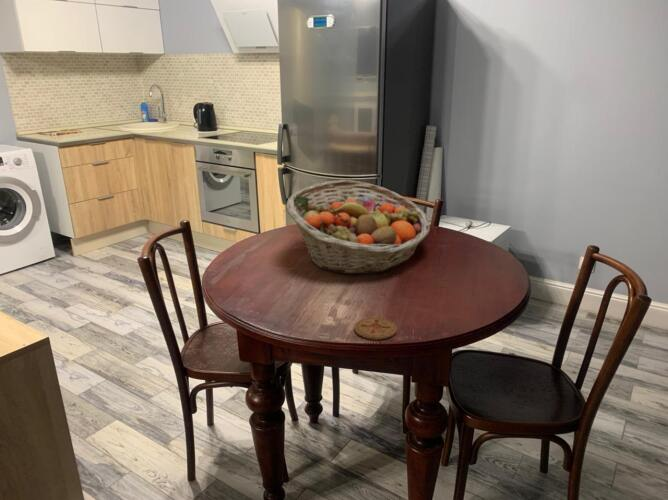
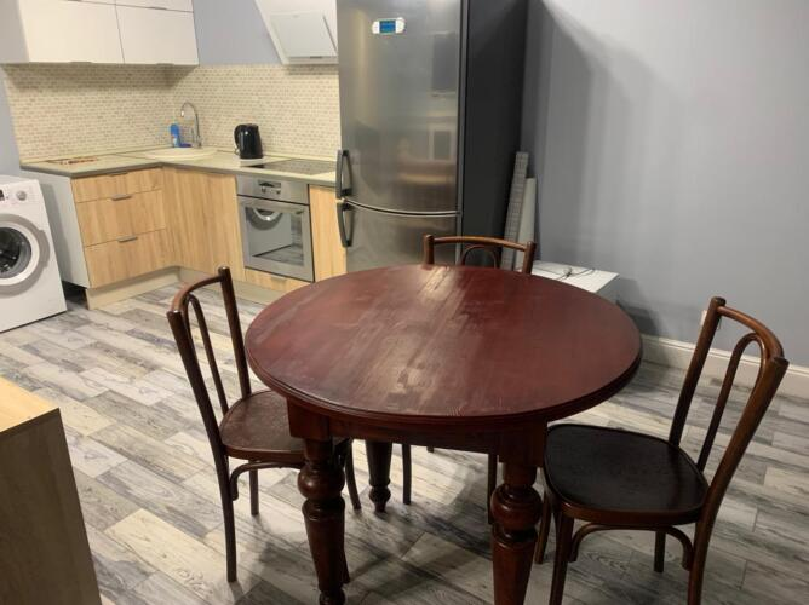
- fruit basket (359, 224)
- coaster (375, 327)
